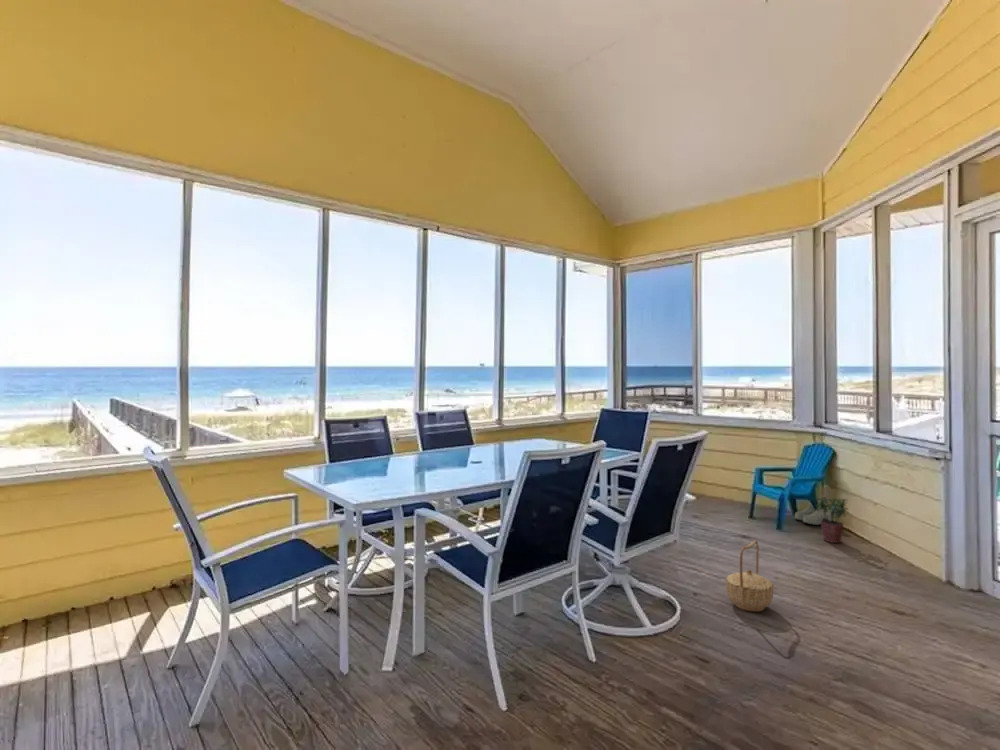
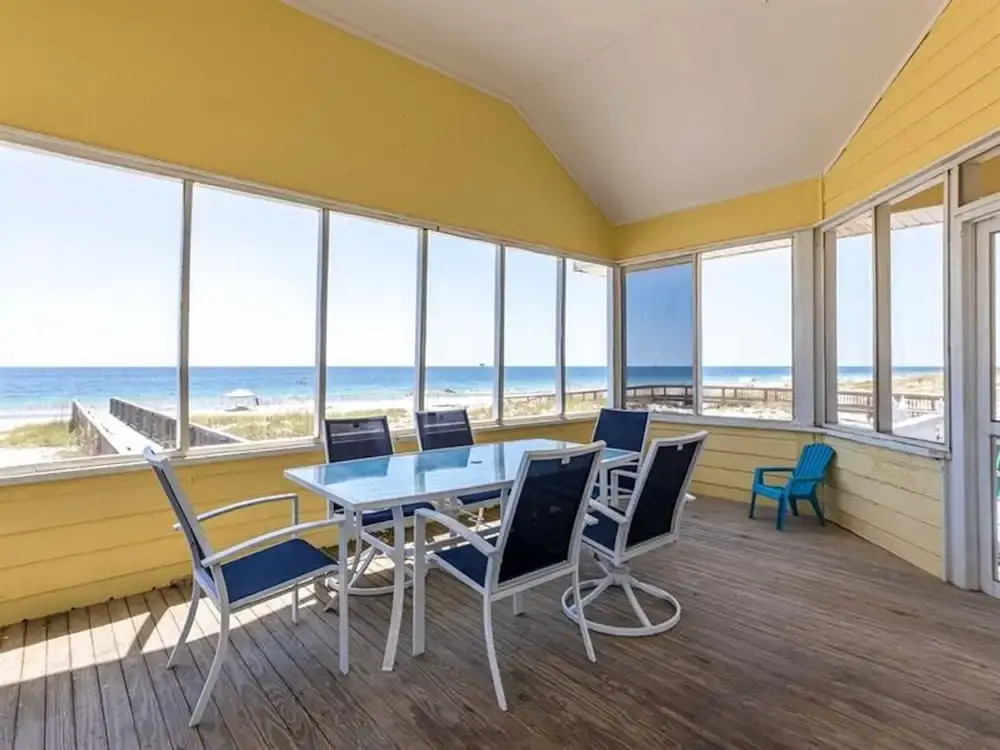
- potted plant (831, 518)
- boots (813, 509)
- basket (749, 574)
